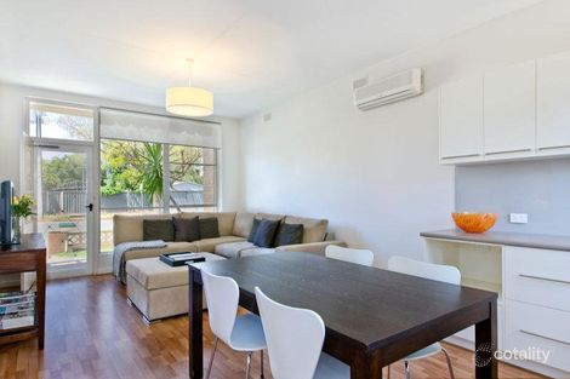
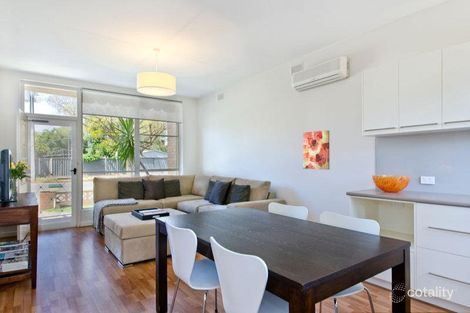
+ wall art (315, 150)
